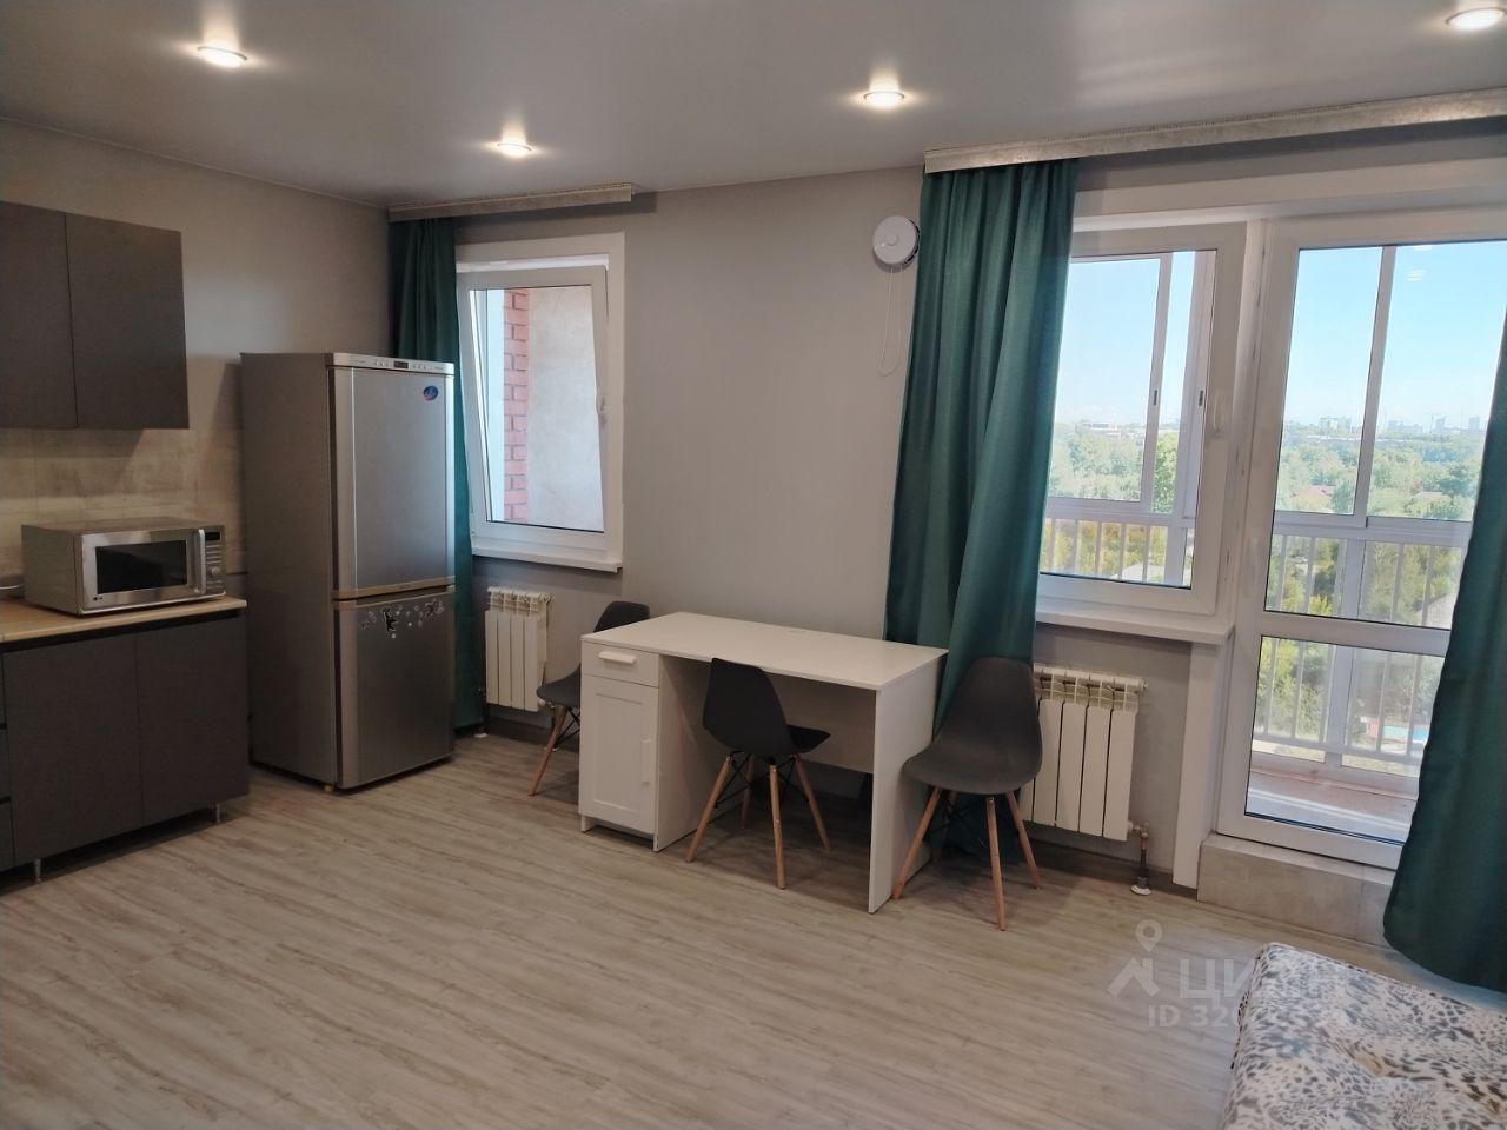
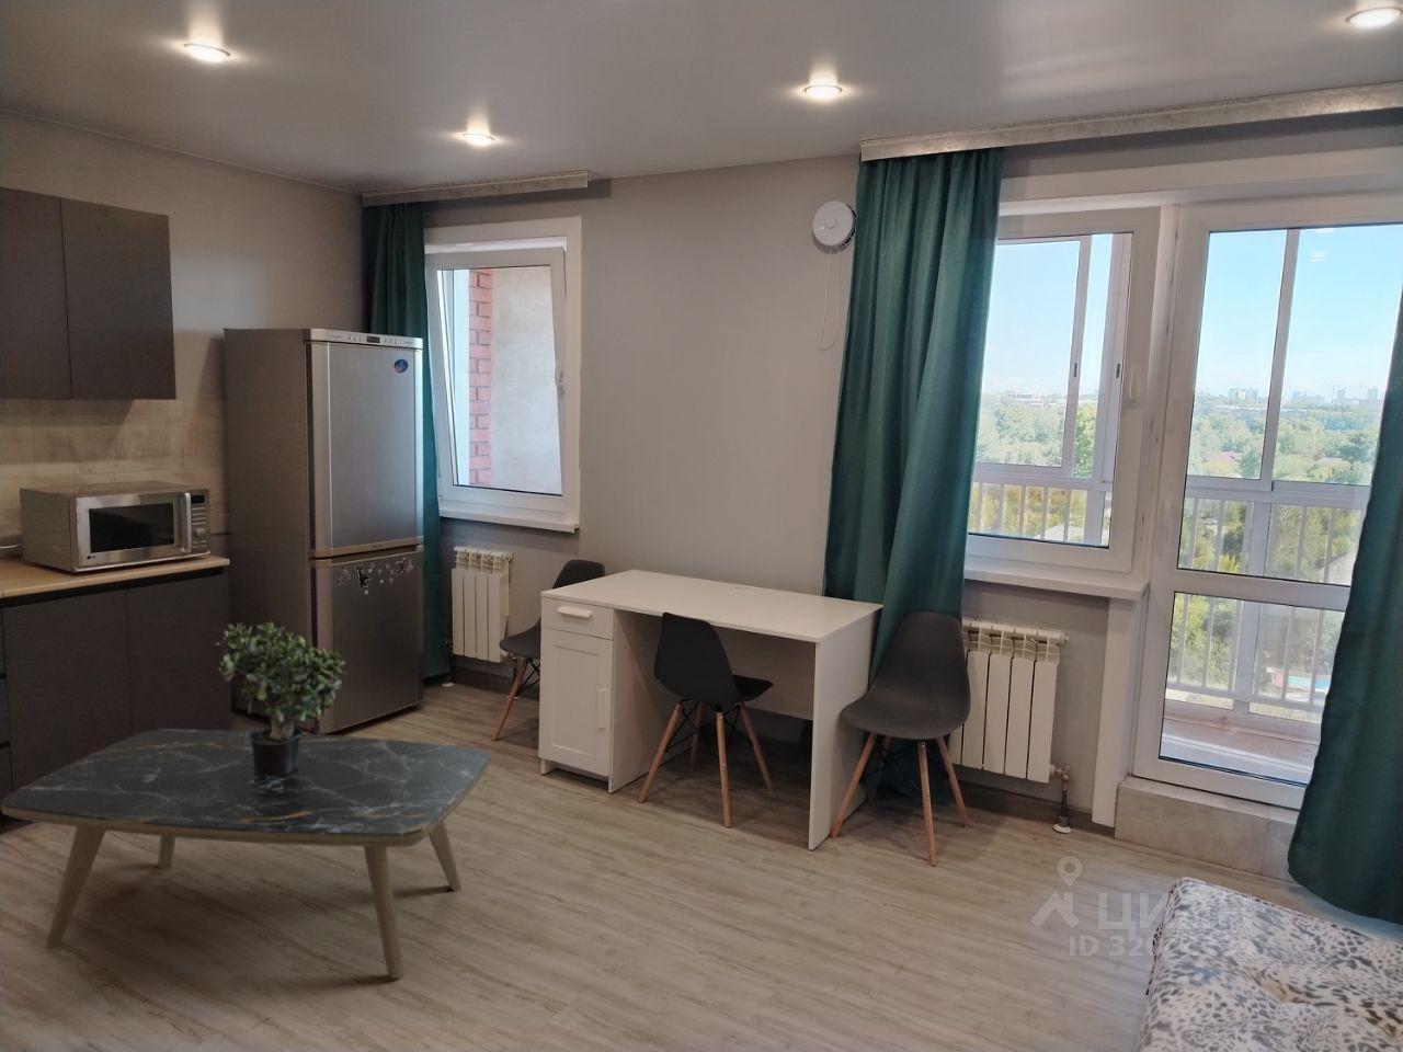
+ potted plant (271, 697)
+ coffee table (267, 843)
